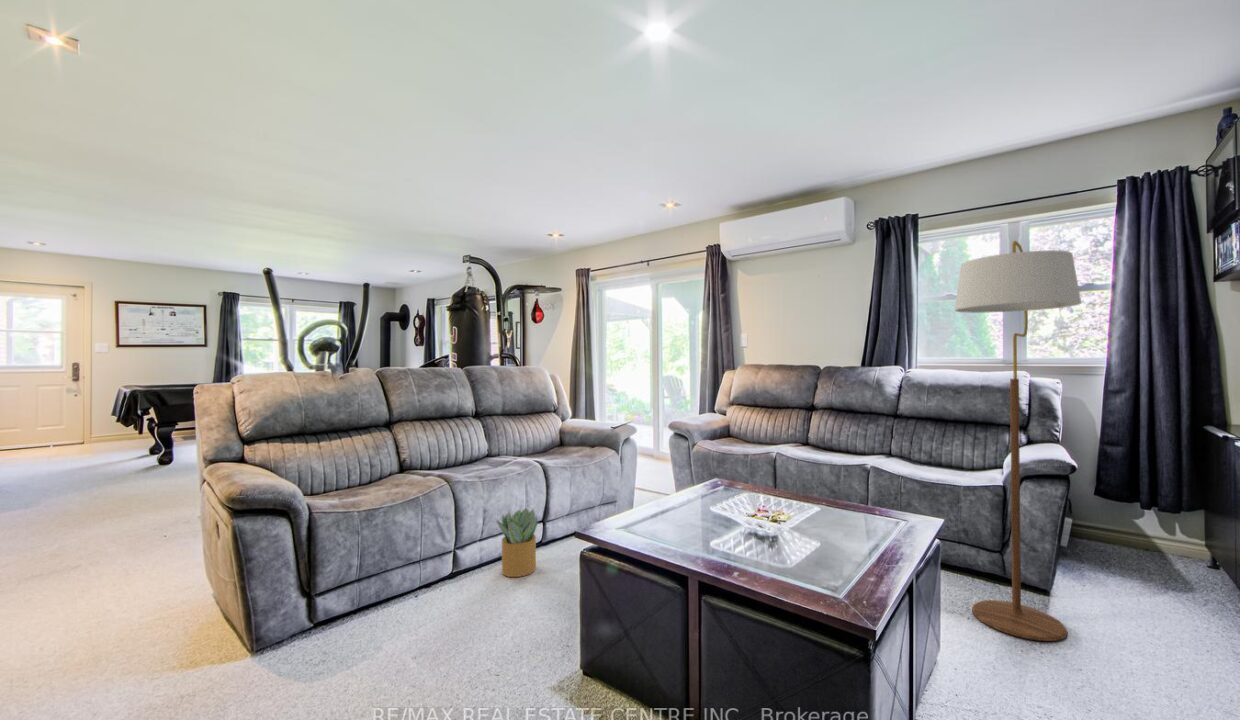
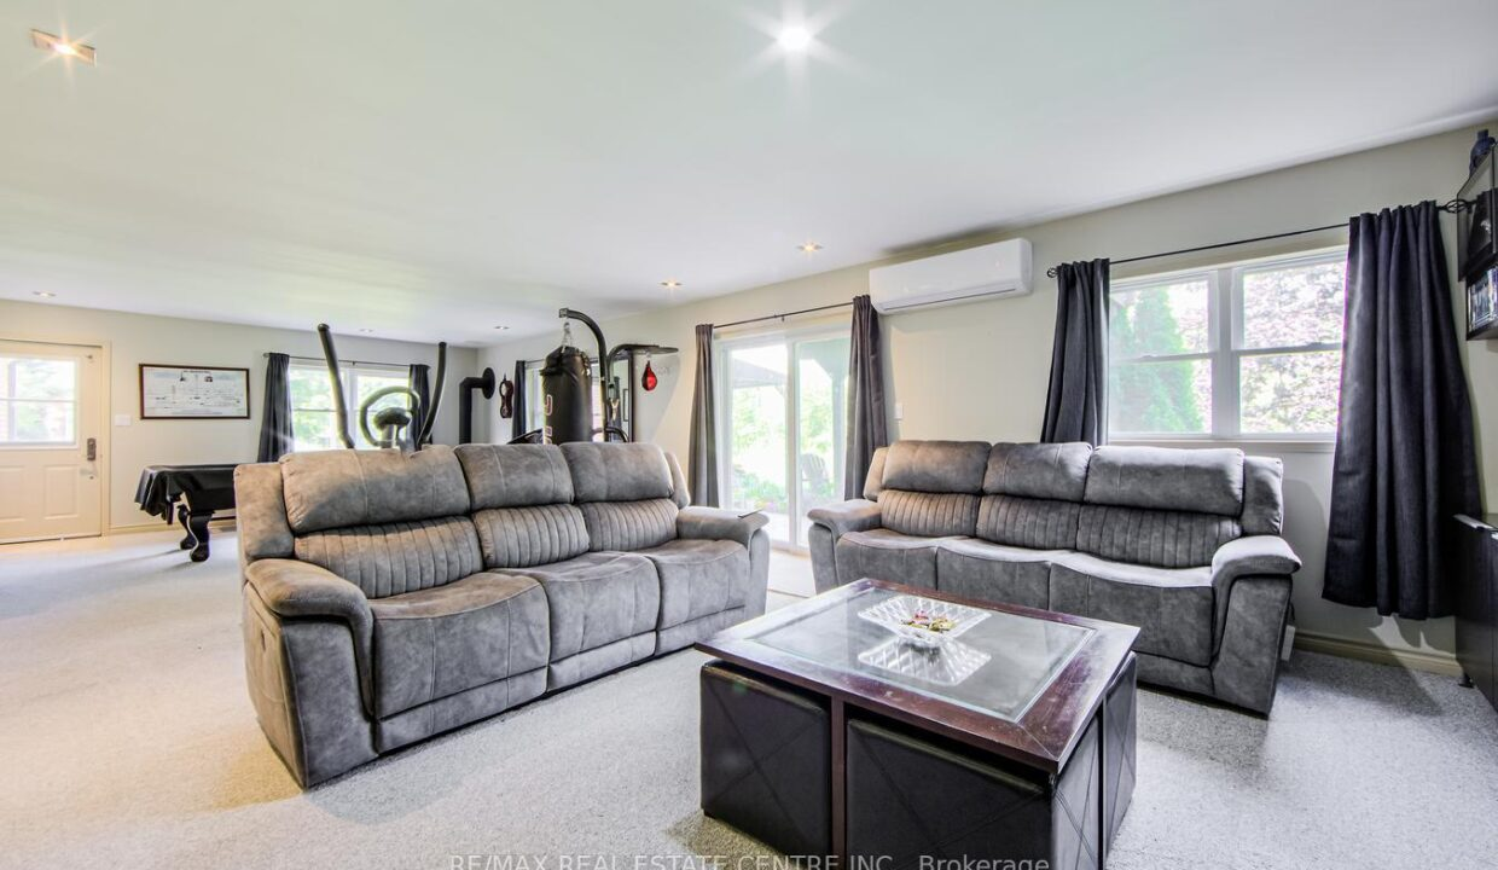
- floor lamp (1016, 429)
- potted plant (516, 542)
